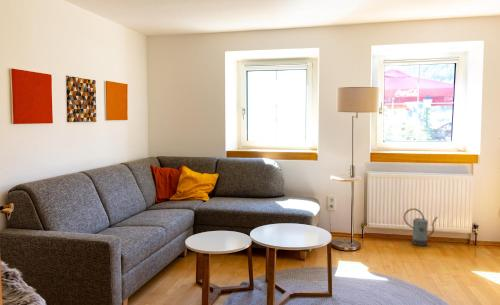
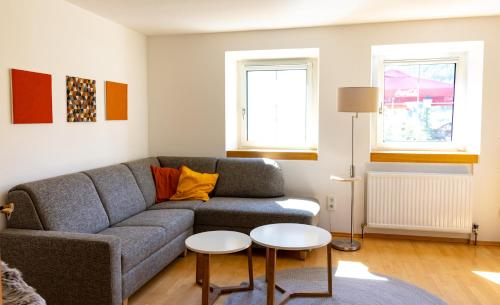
- watering can (420, 226)
